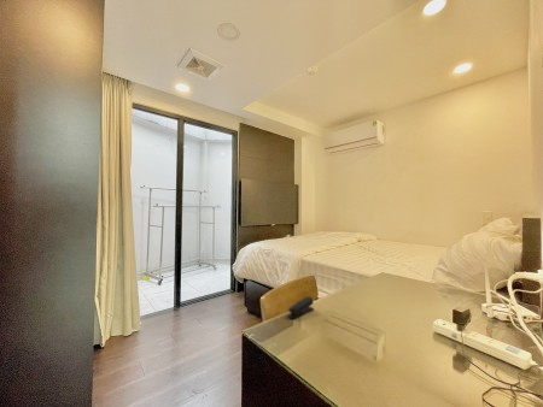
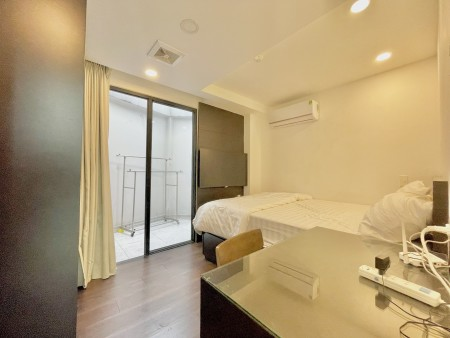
- stapler (300, 306)
